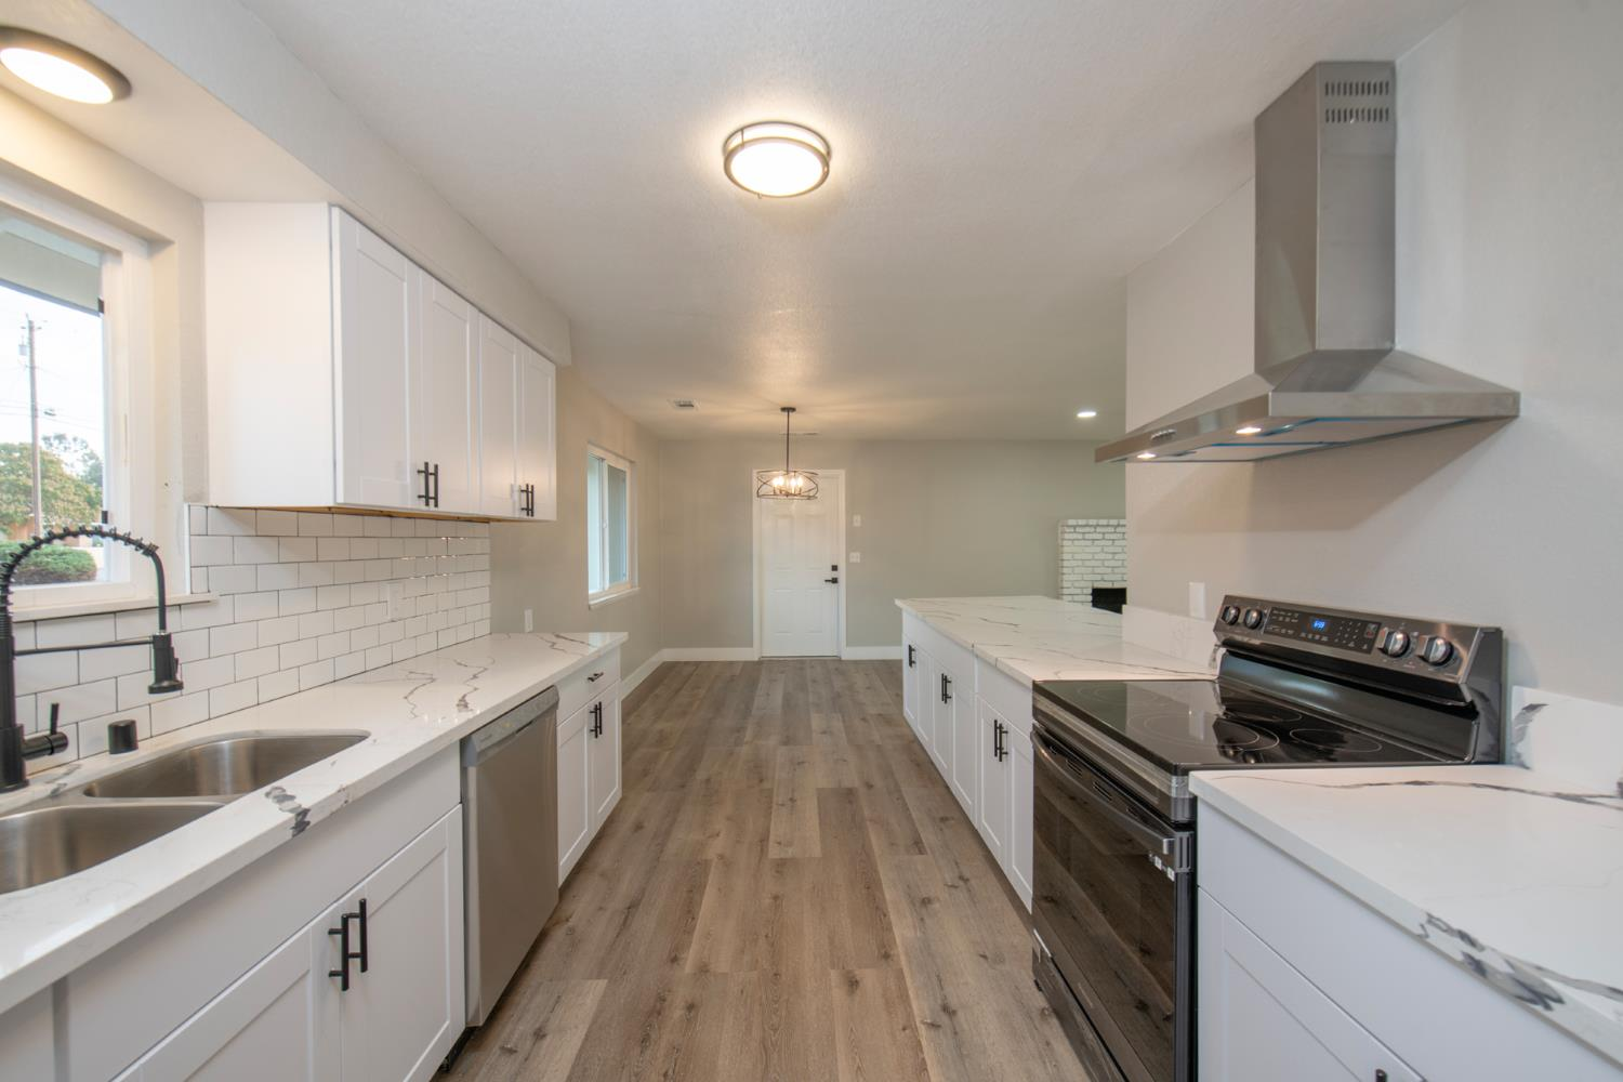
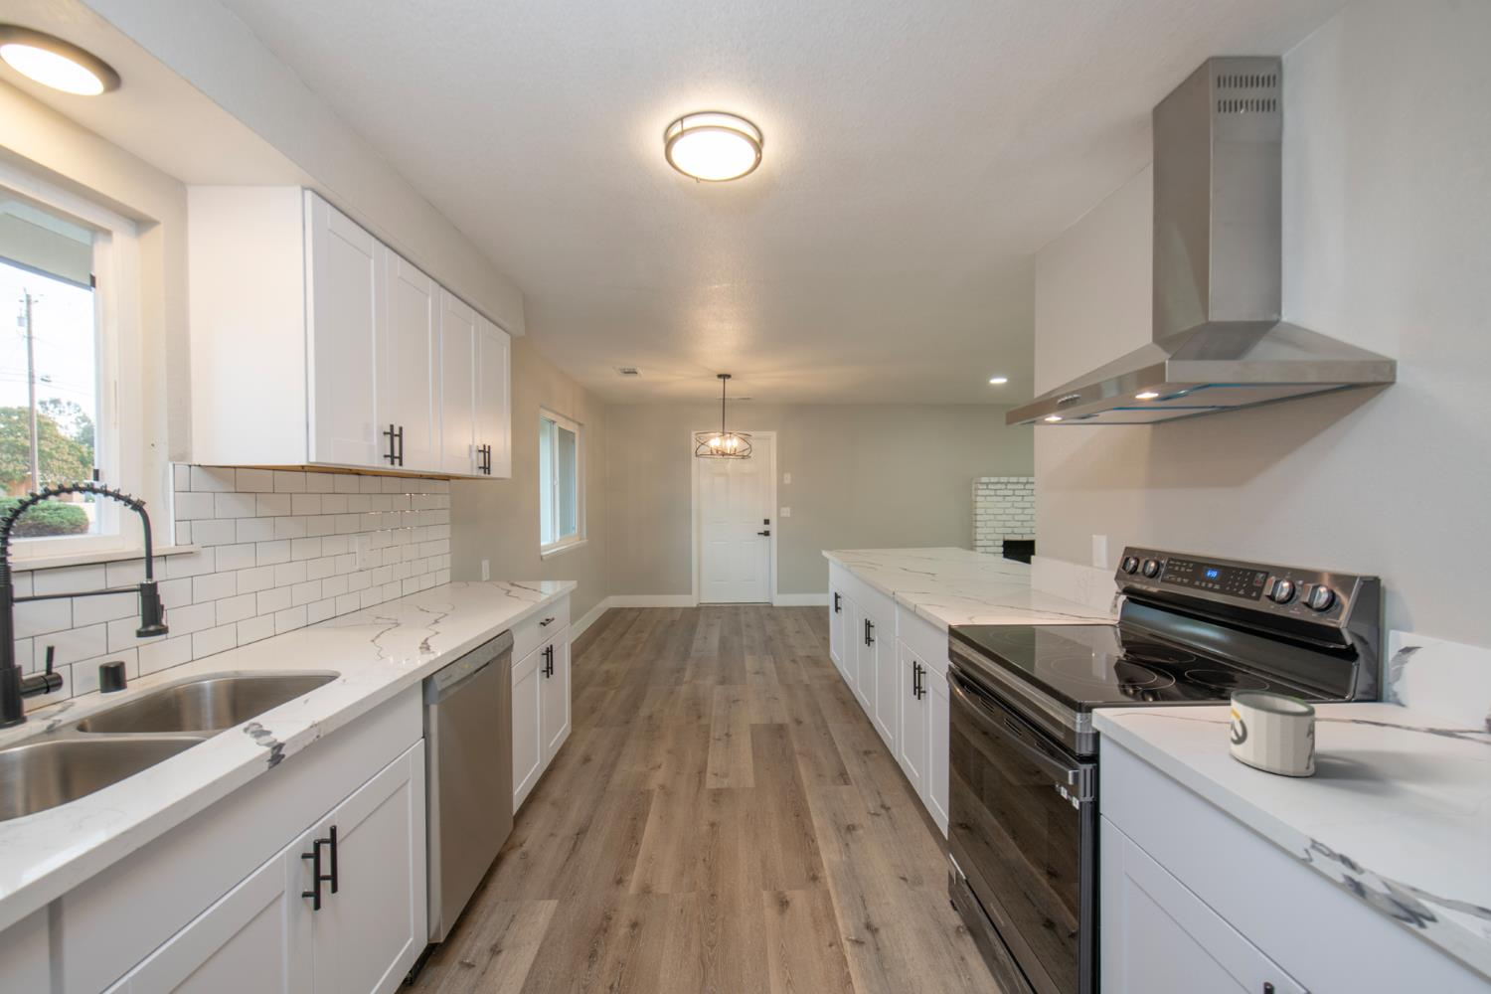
+ mug (1277, 728)
